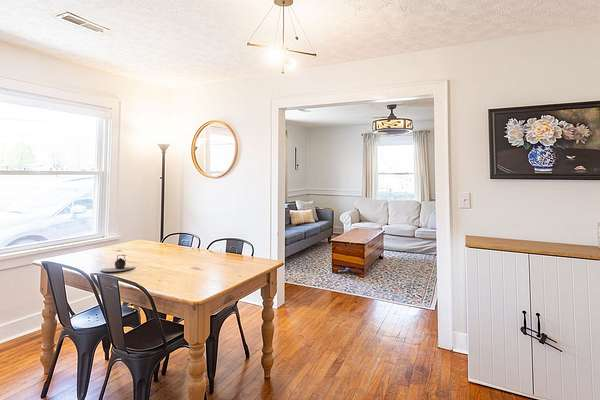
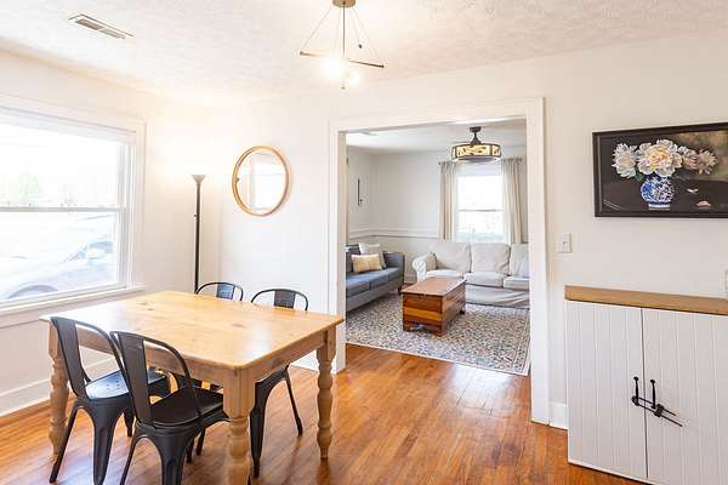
- teapot (118, 261)
